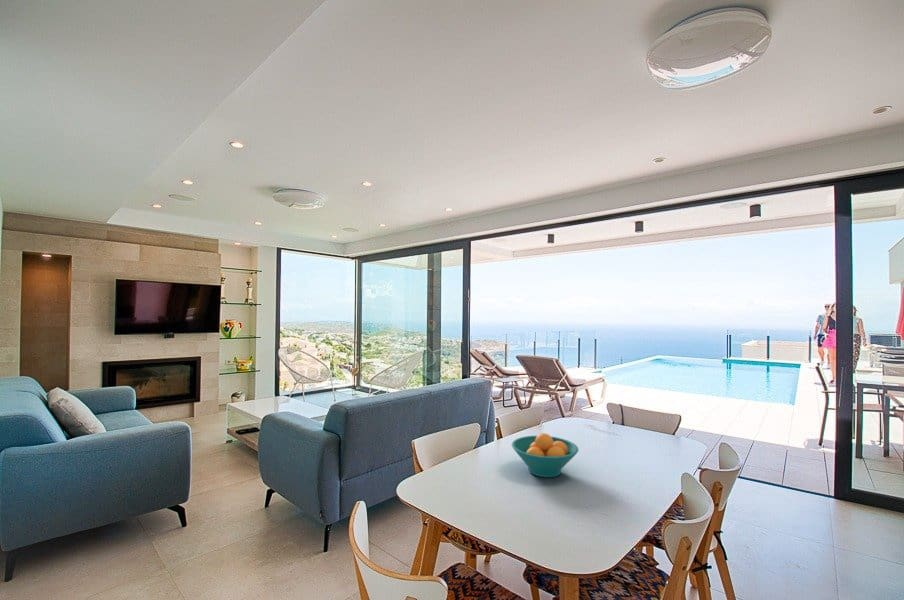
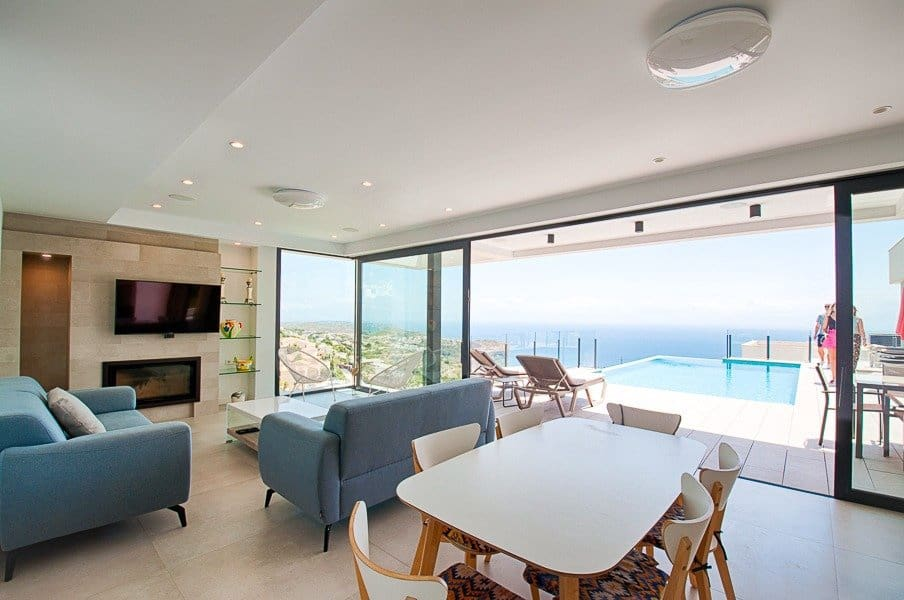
- fruit bowl (544, 452)
